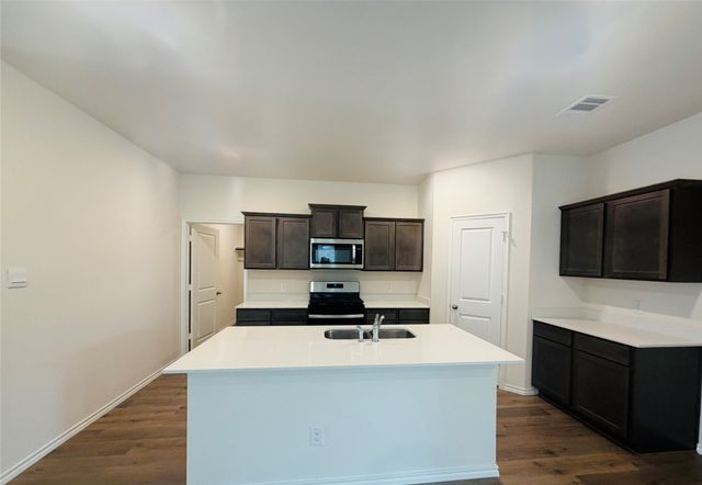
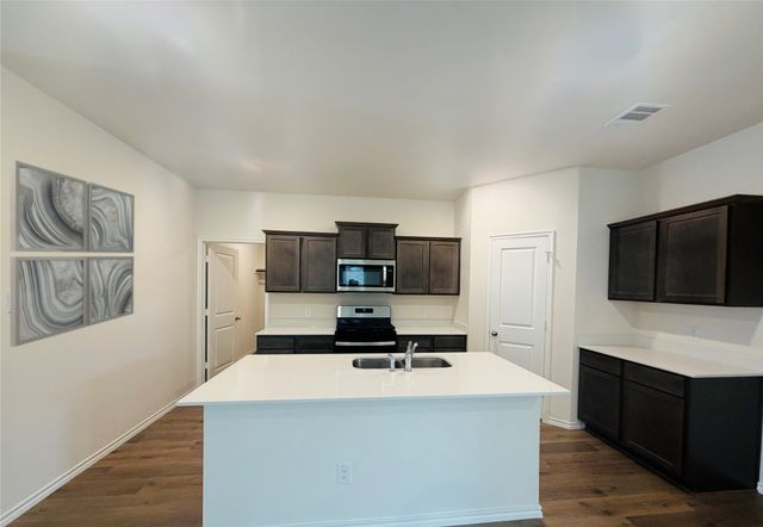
+ wall art (86, 252)
